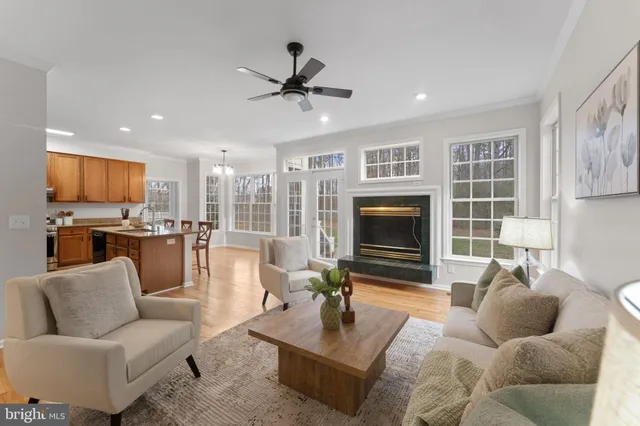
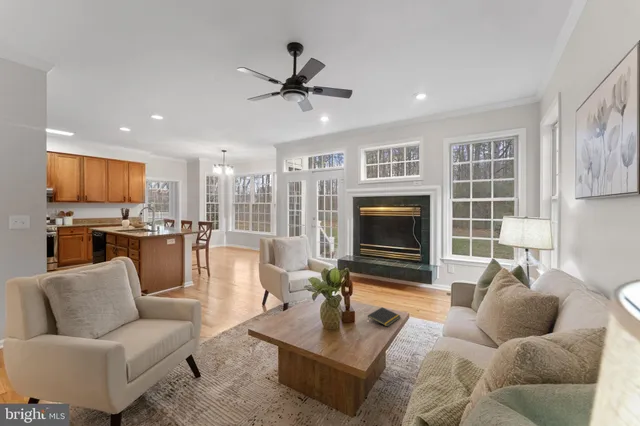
+ notepad (384, 316)
